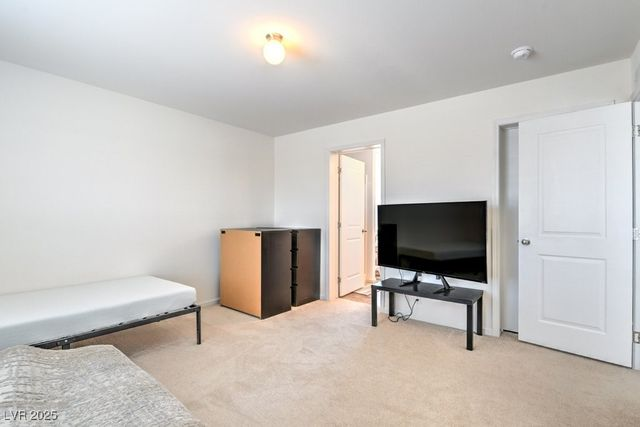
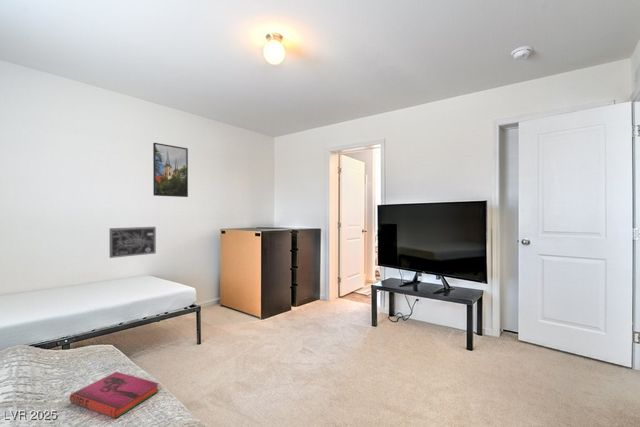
+ hardback book (115, 392)
+ wall art (133, 241)
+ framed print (171, 171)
